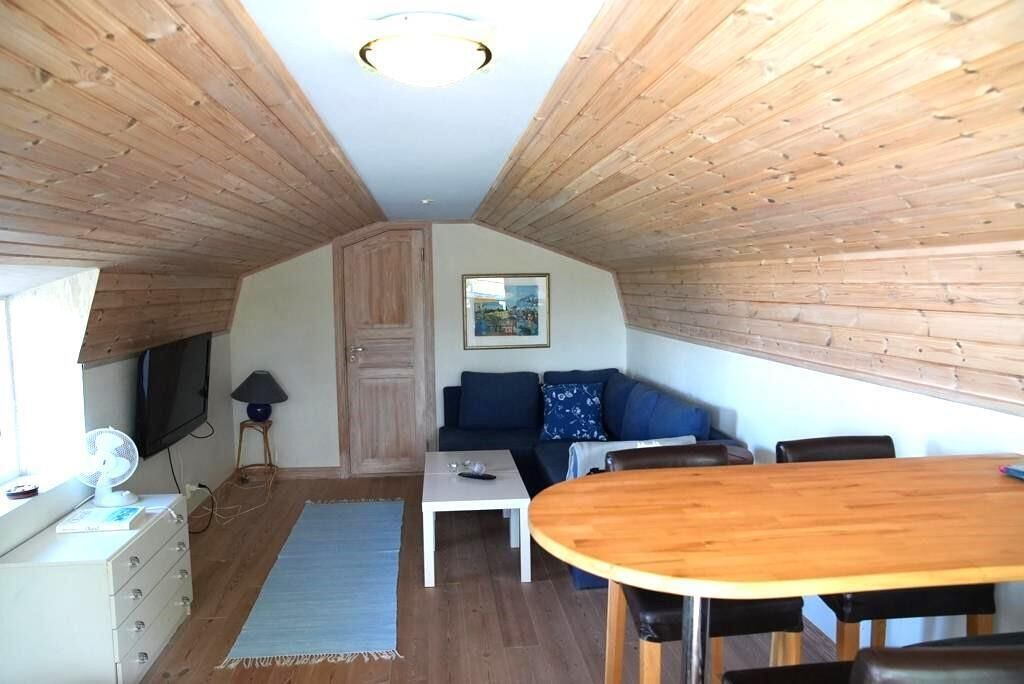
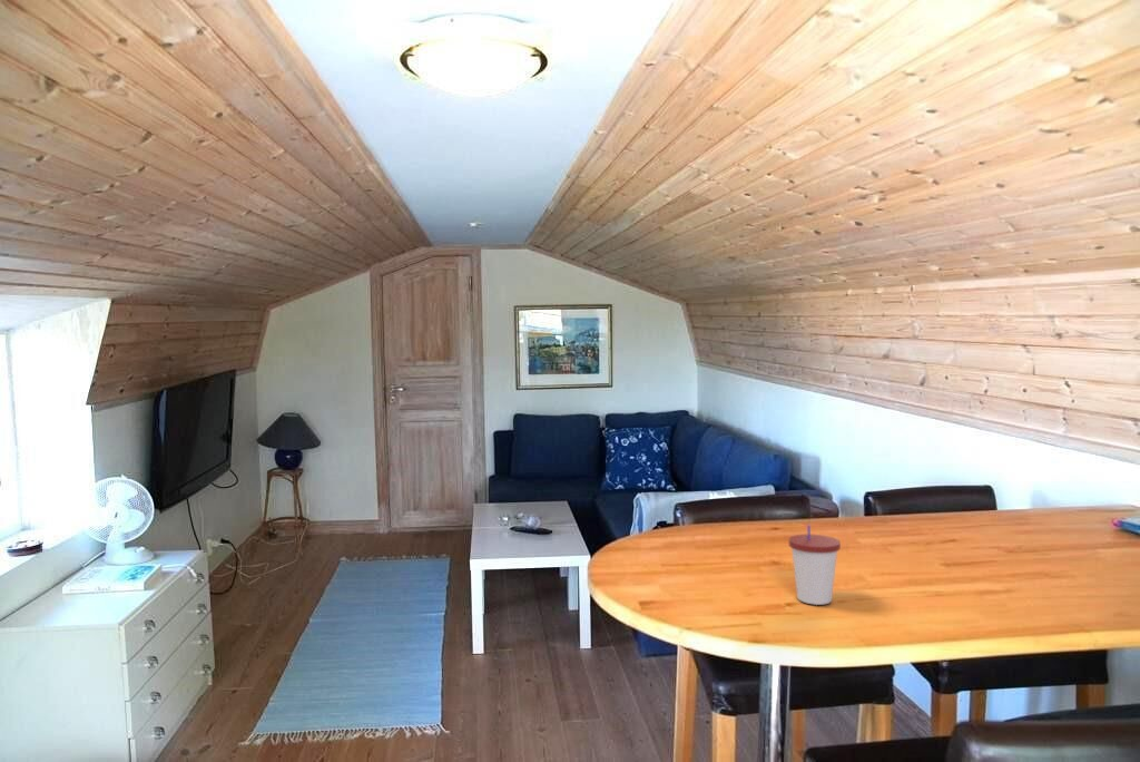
+ cup (814, 561)
